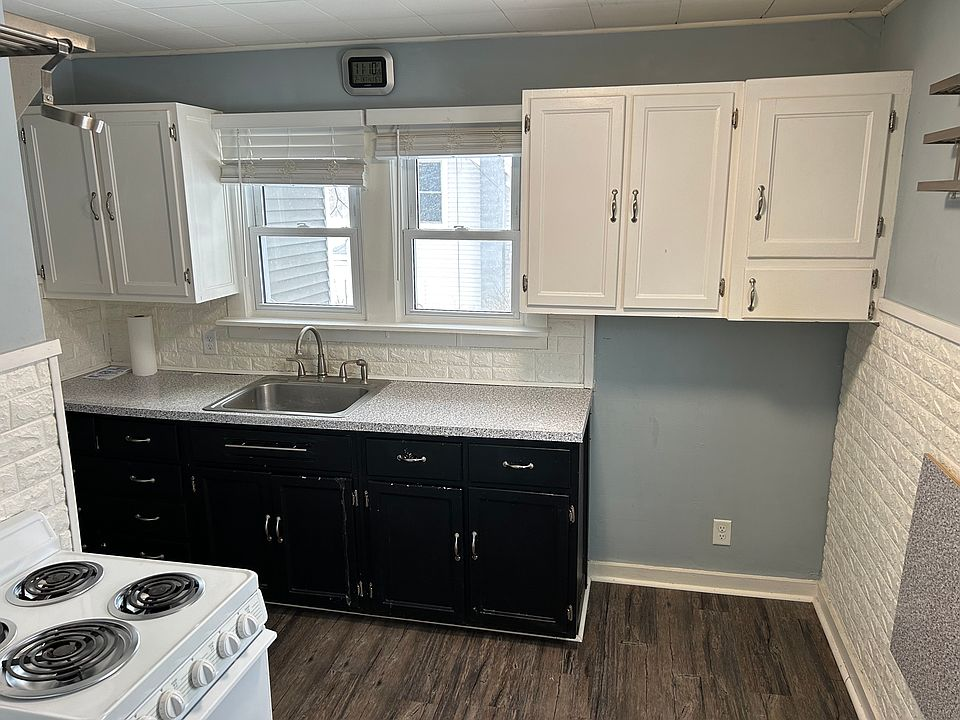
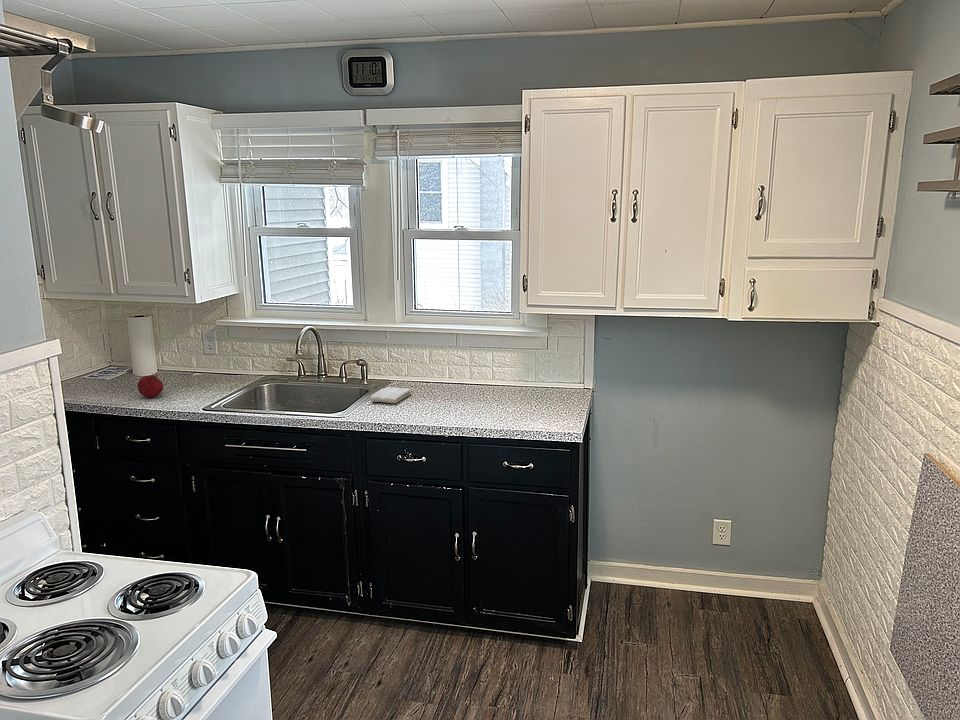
+ fruit (150, 385)
+ washcloth (391, 394)
